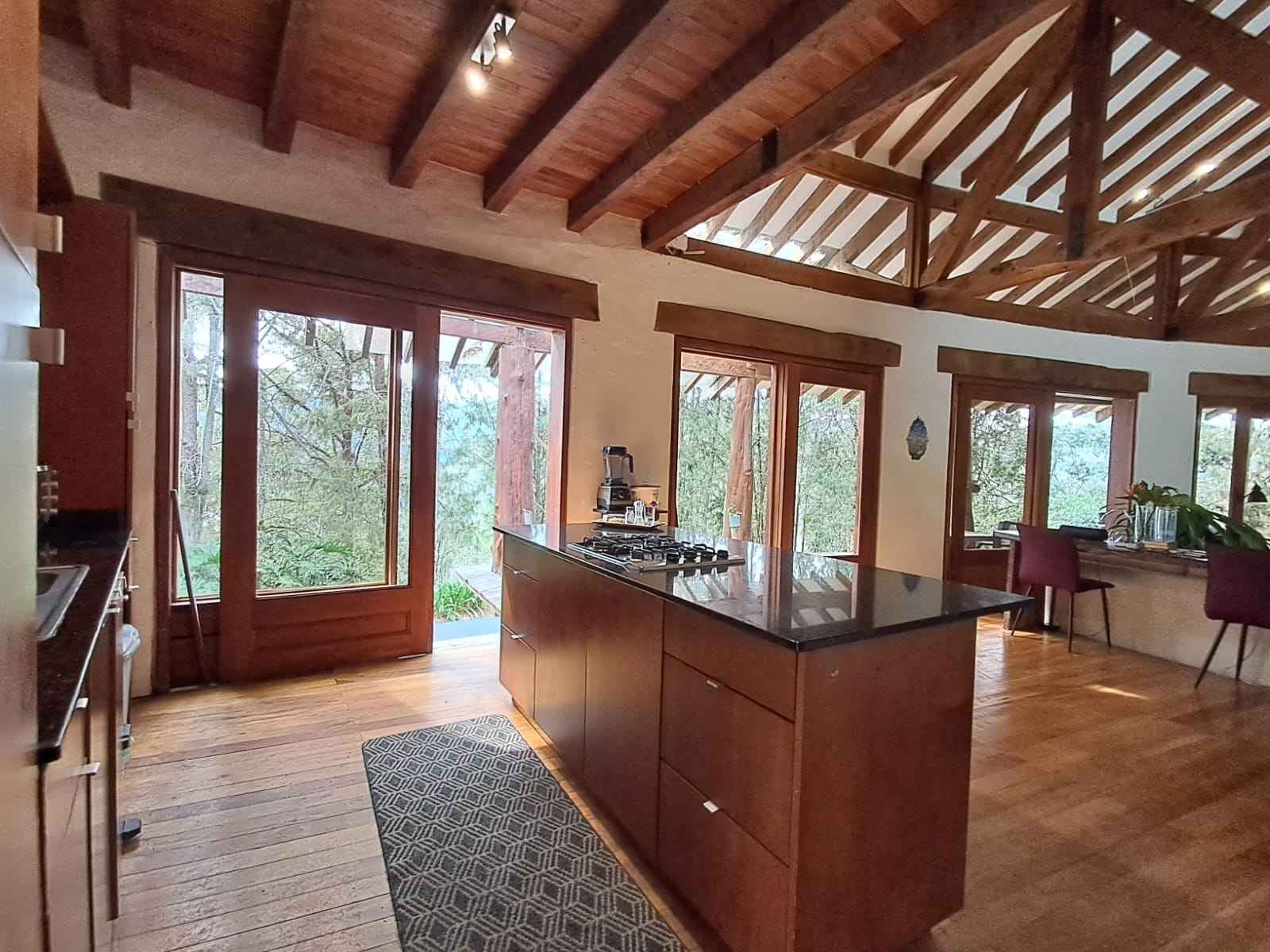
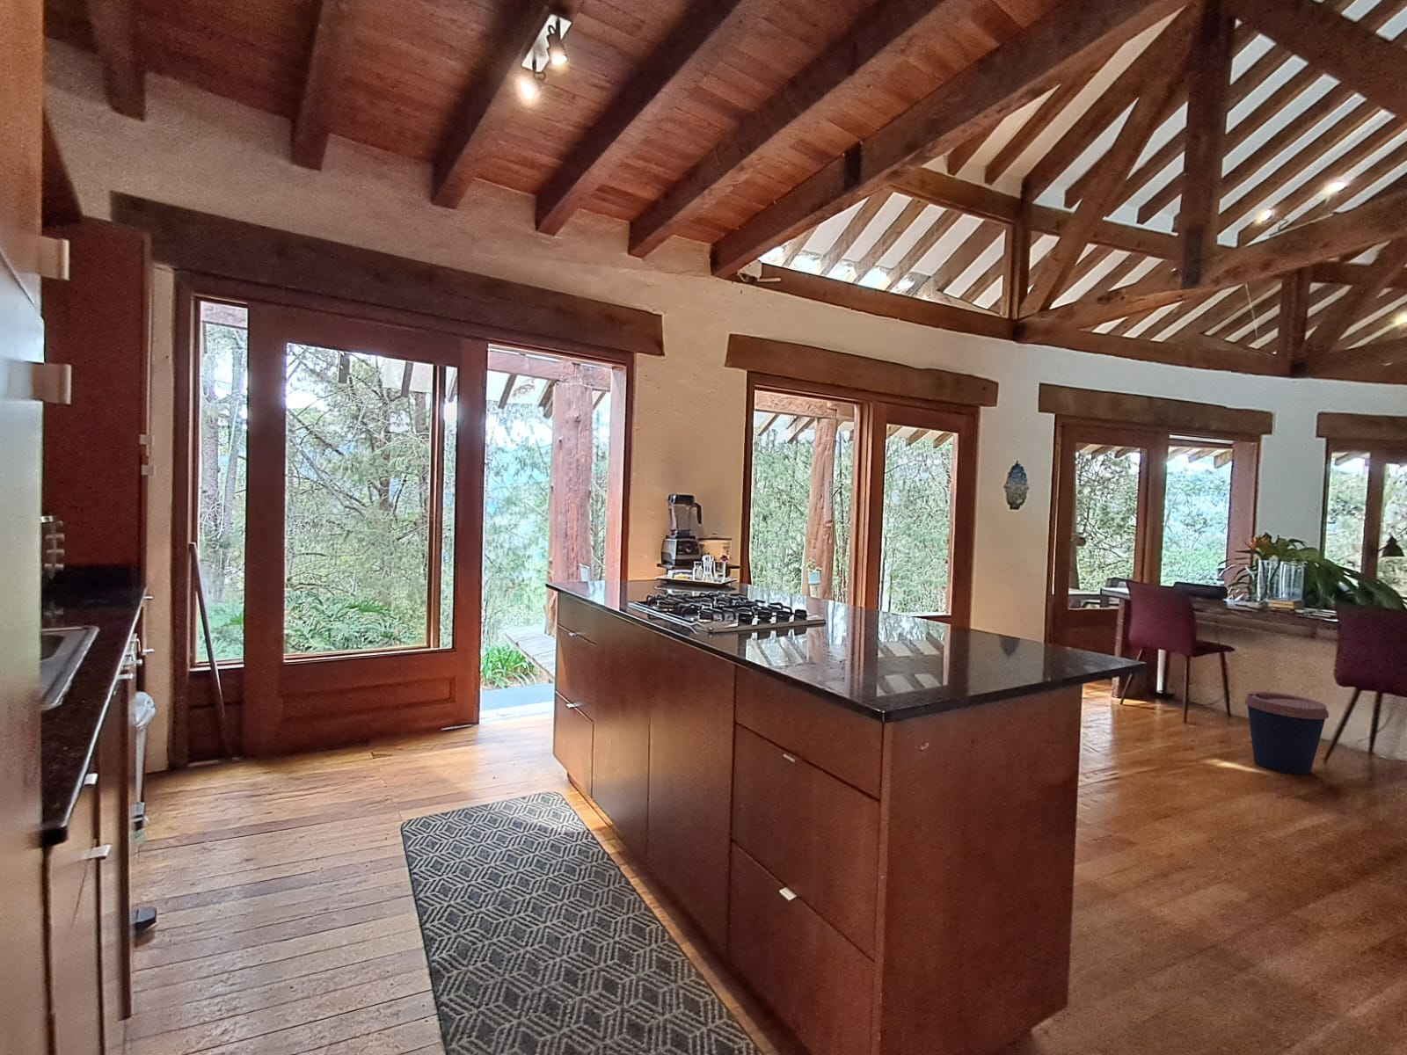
+ coffee cup (1283, 733)
